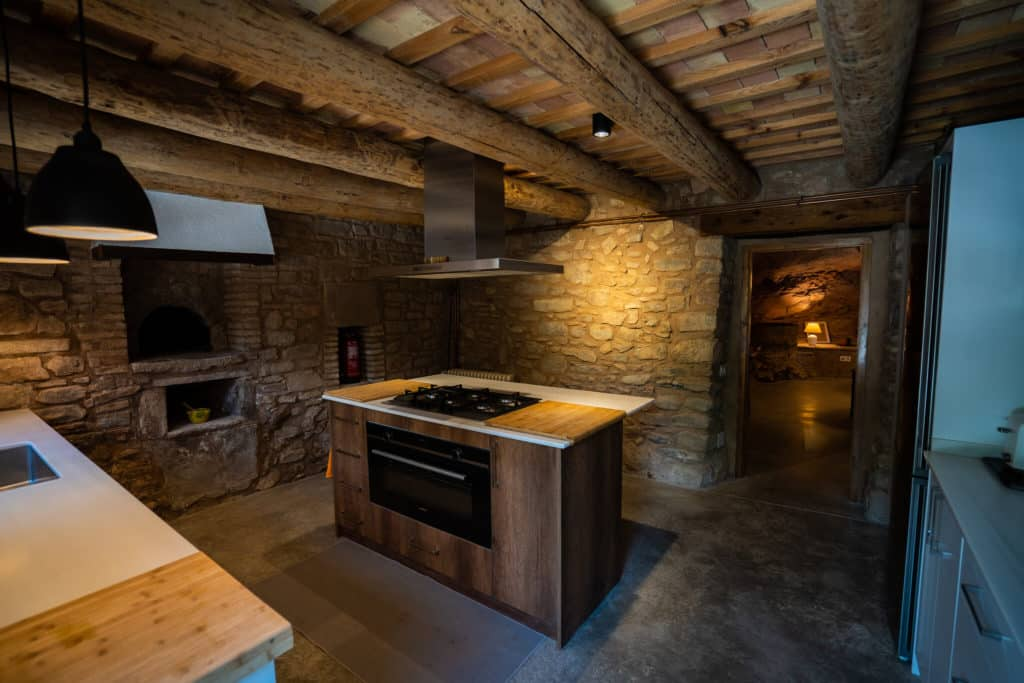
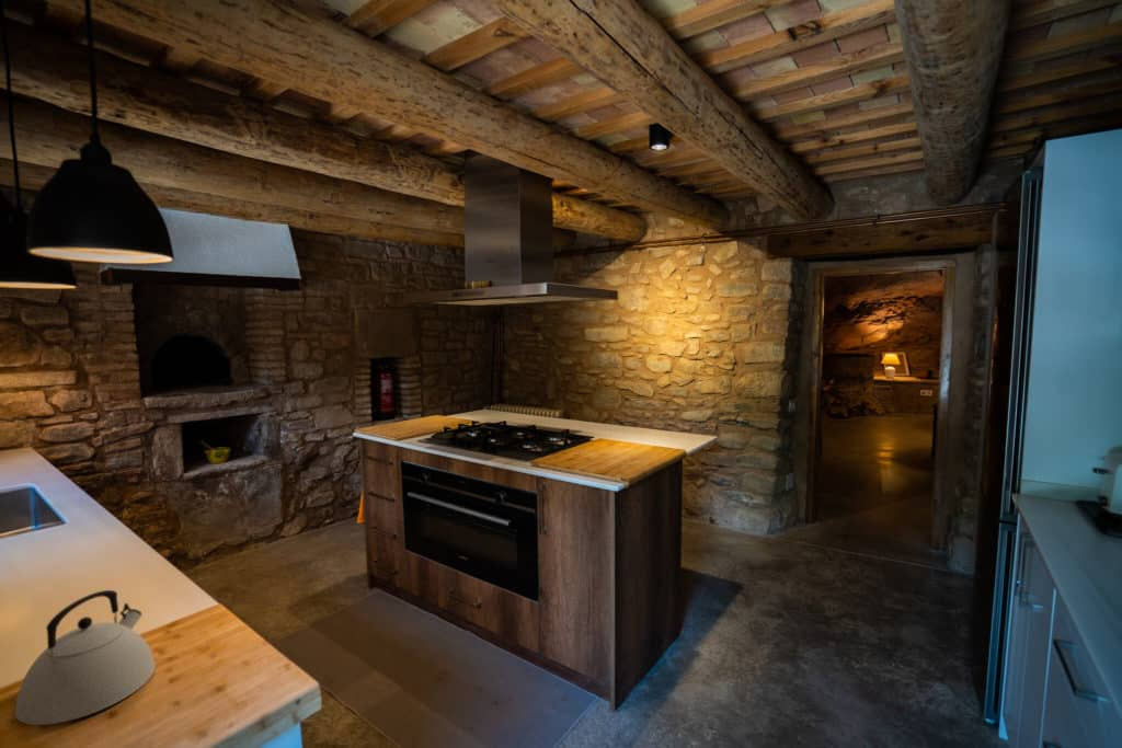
+ kettle (89, 641)
